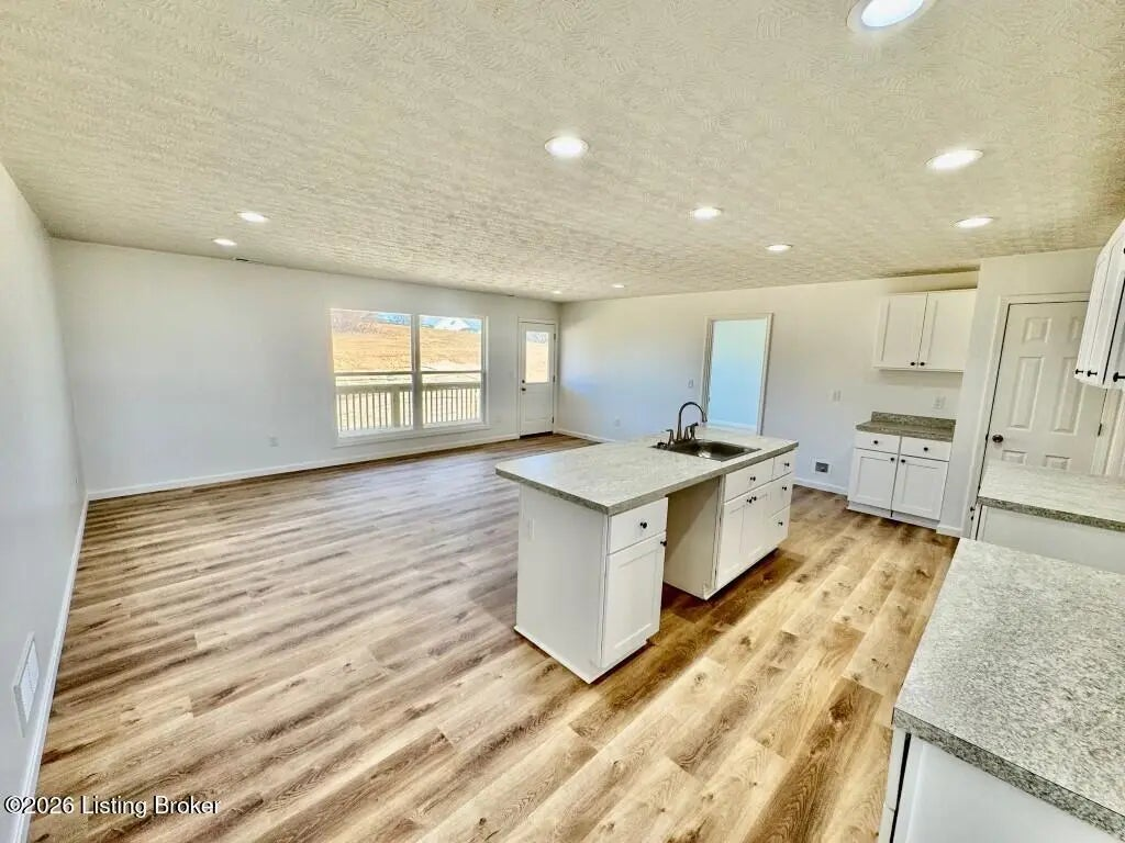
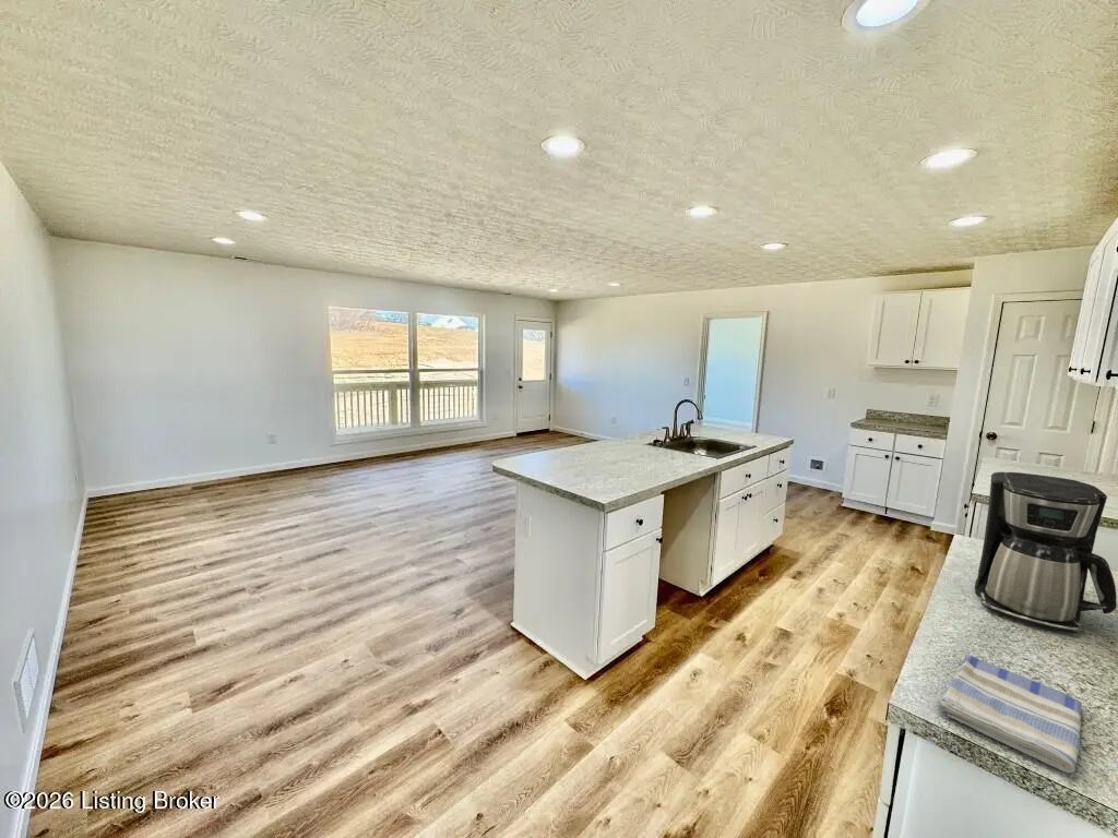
+ dish towel (1010, 703)
+ coffee maker (1047, 543)
